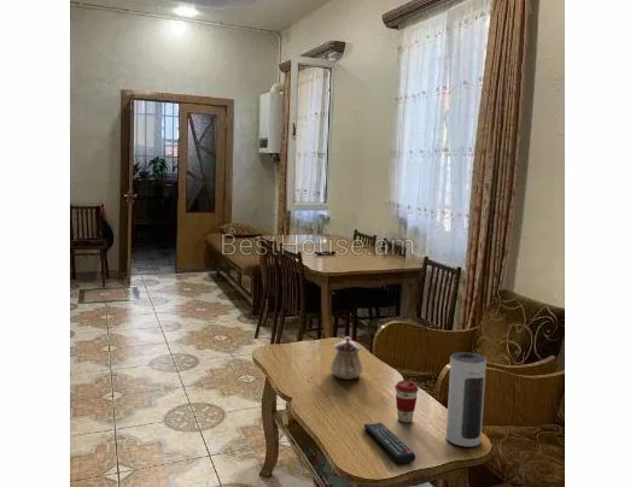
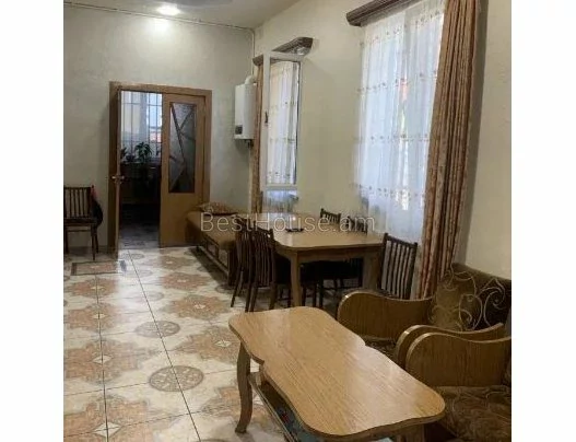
- teapot (348, 356)
- remote control (387, 441)
- coffee cup (405, 401)
- speaker (465, 398)
